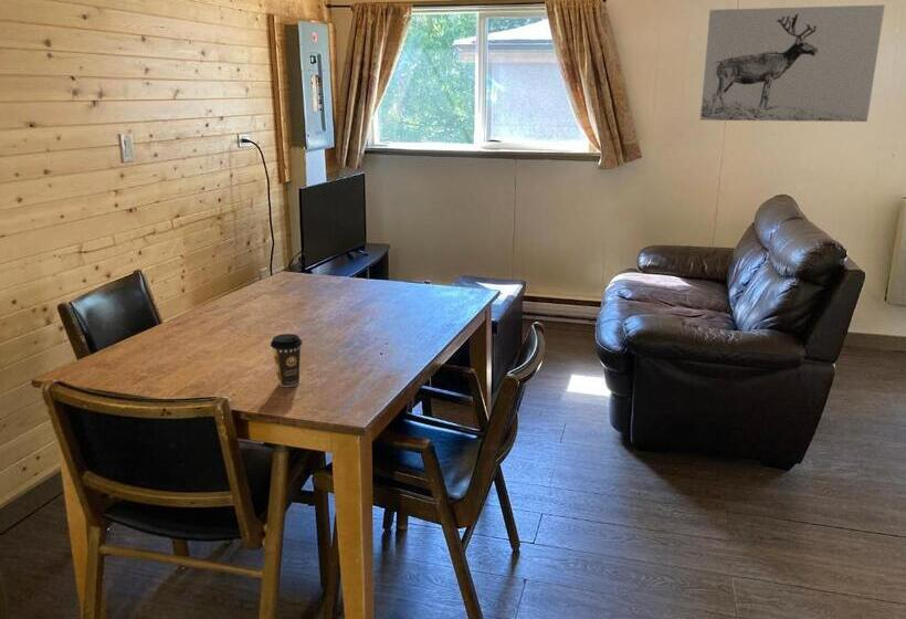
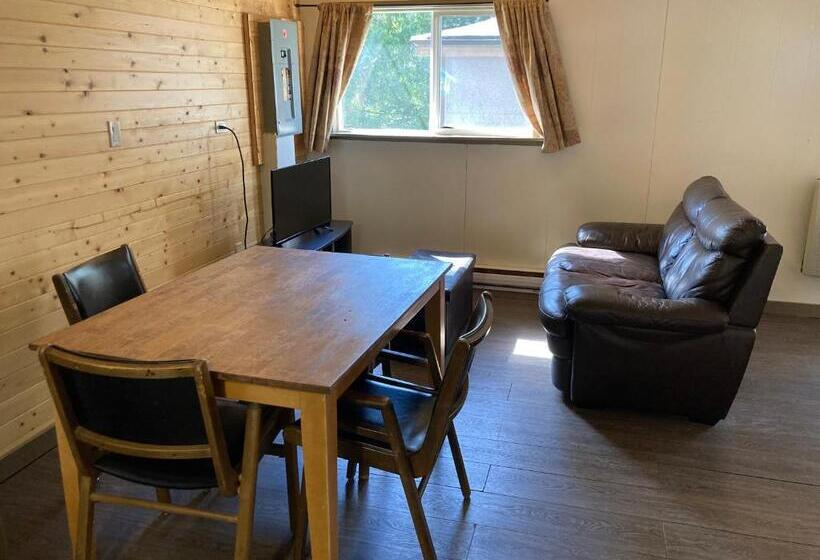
- coffee cup (287, 360)
- wall art (787, 65)
